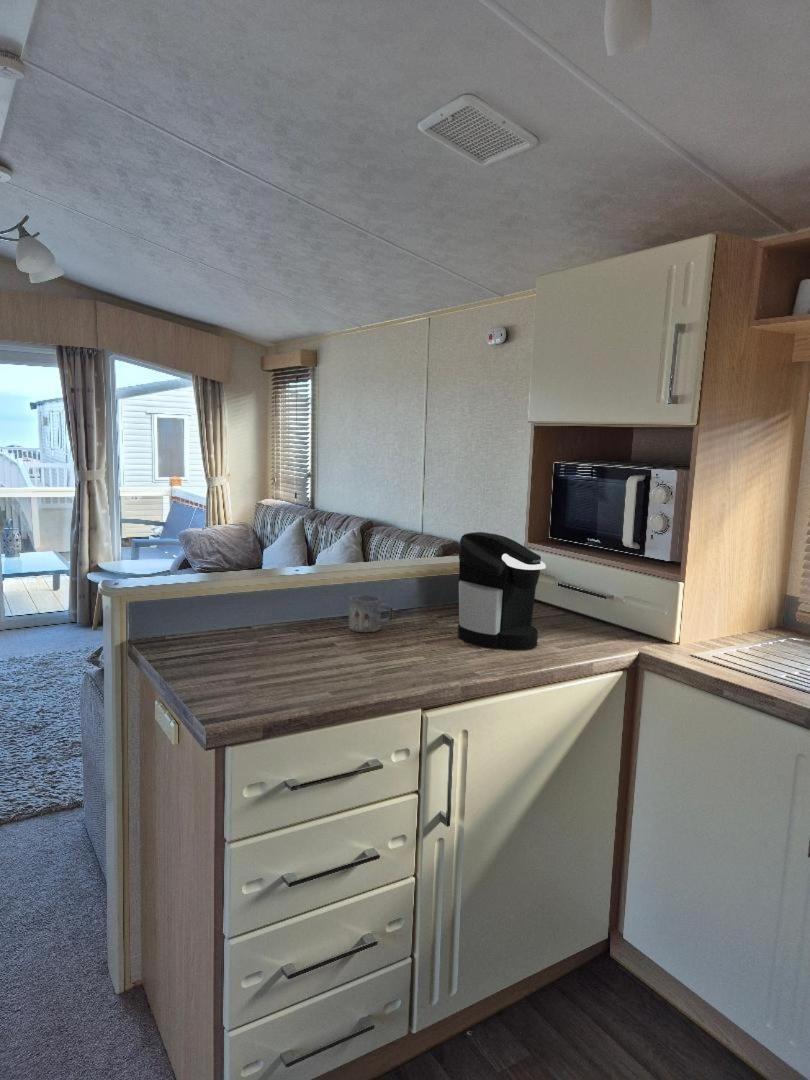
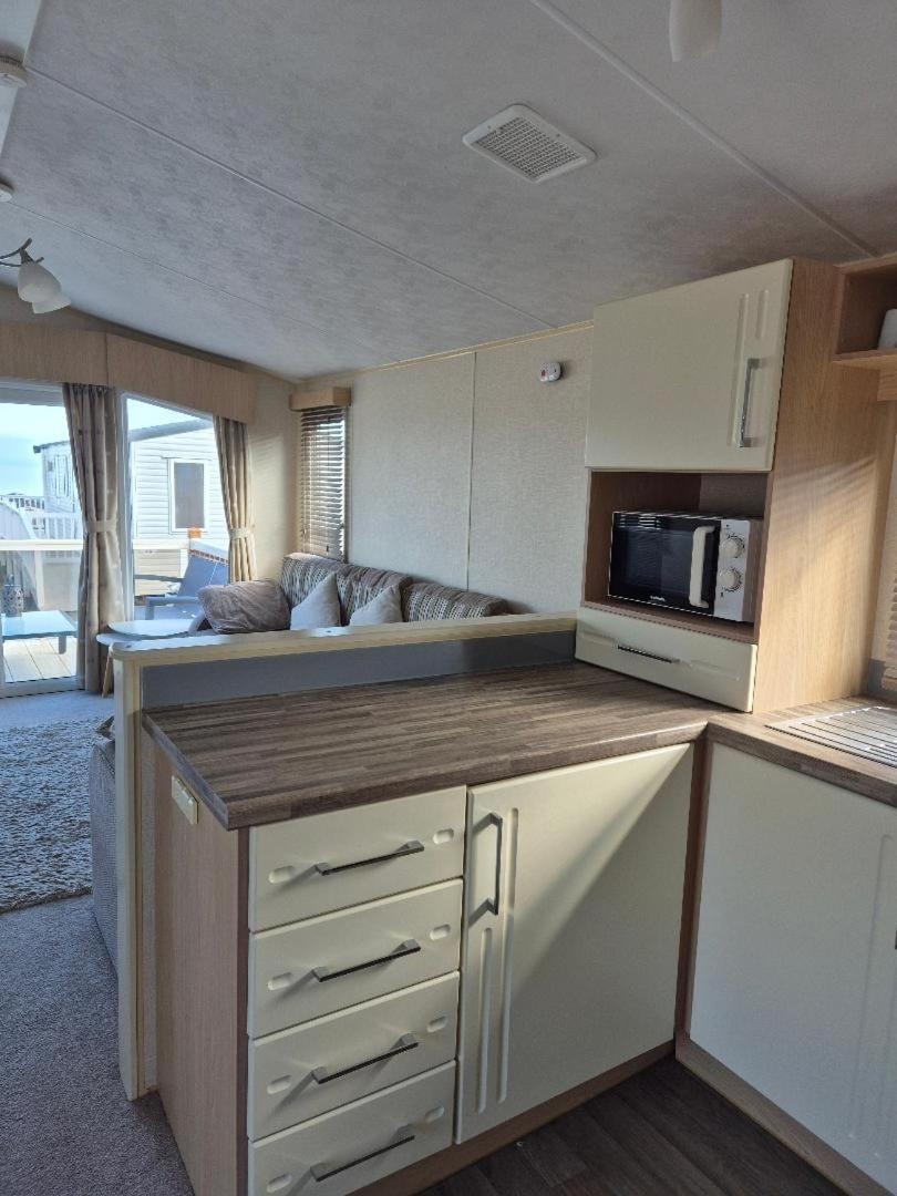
- coffee maker (502, 588)
- mug (370, 613)
